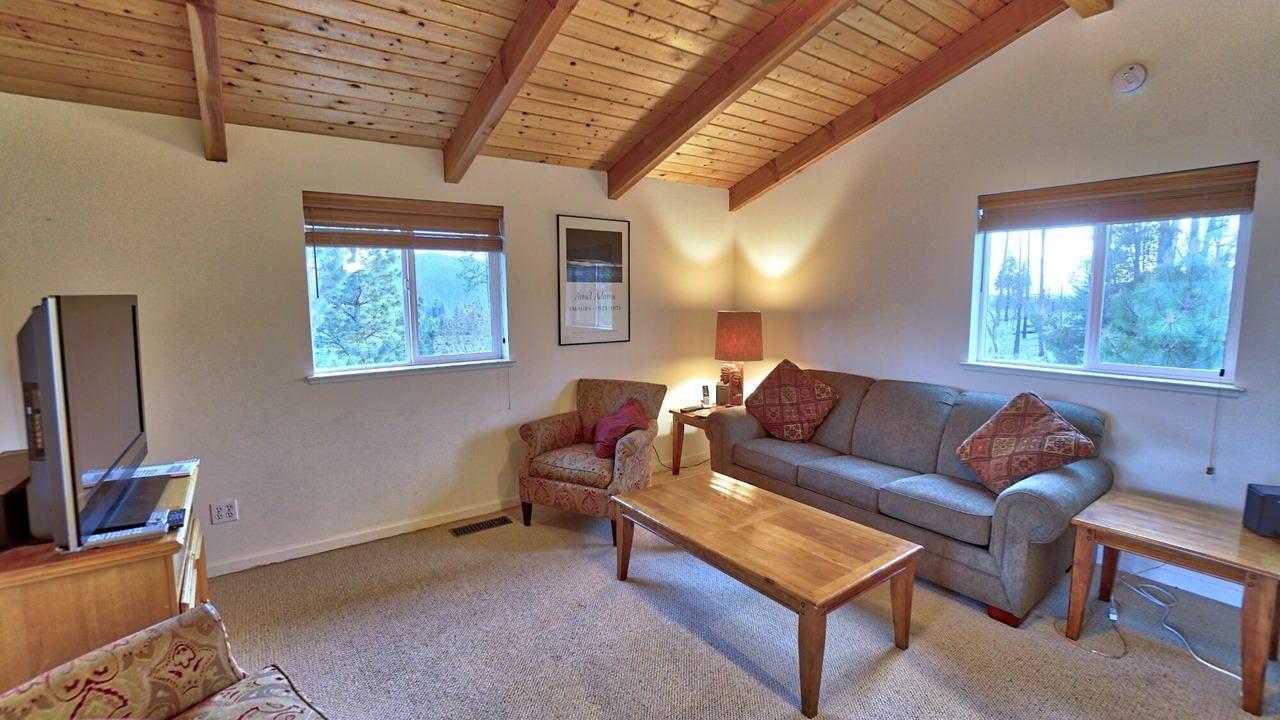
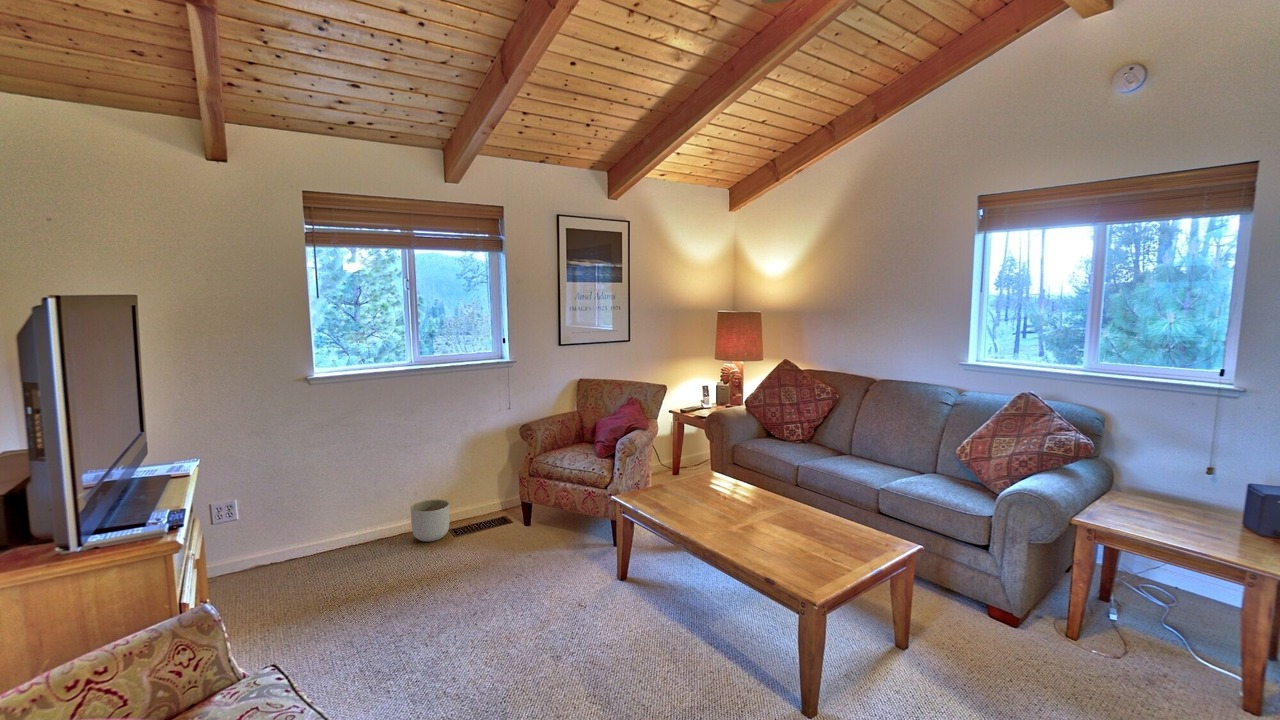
+ planter (430, 521)
